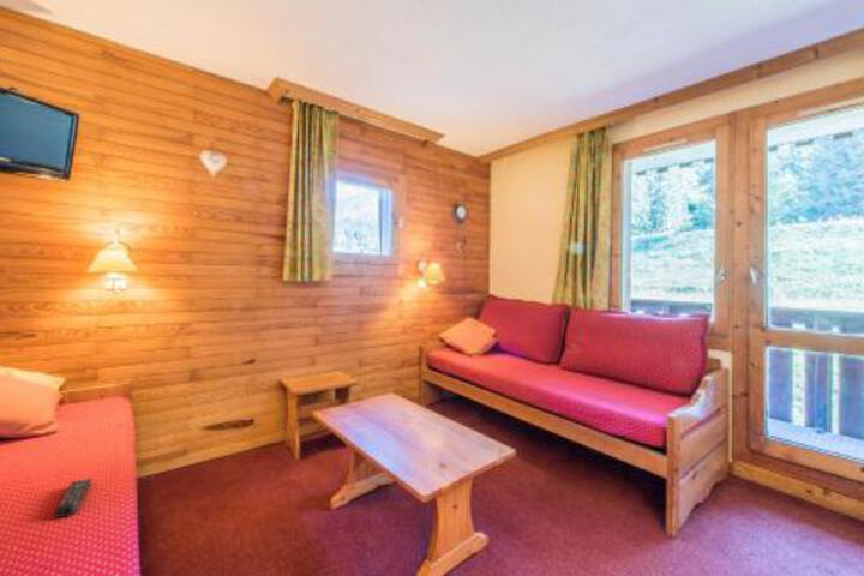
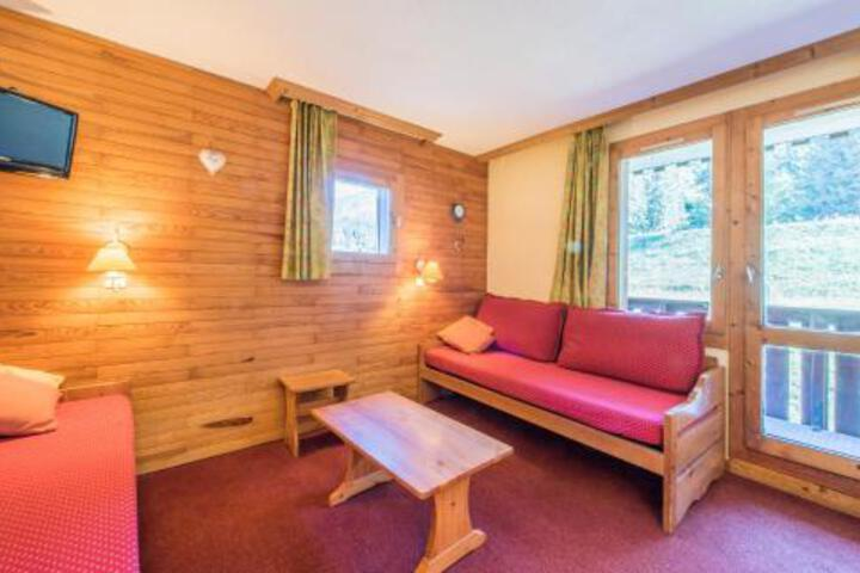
- remote control (74, 494)
